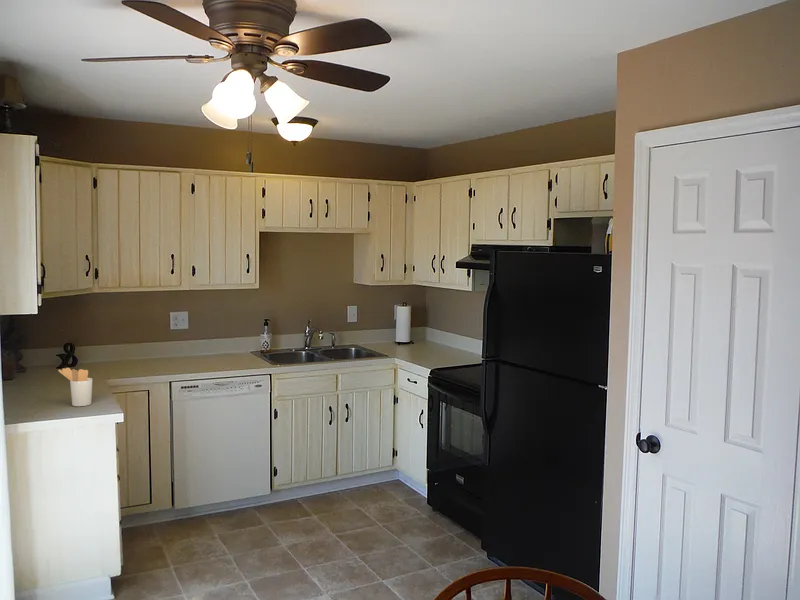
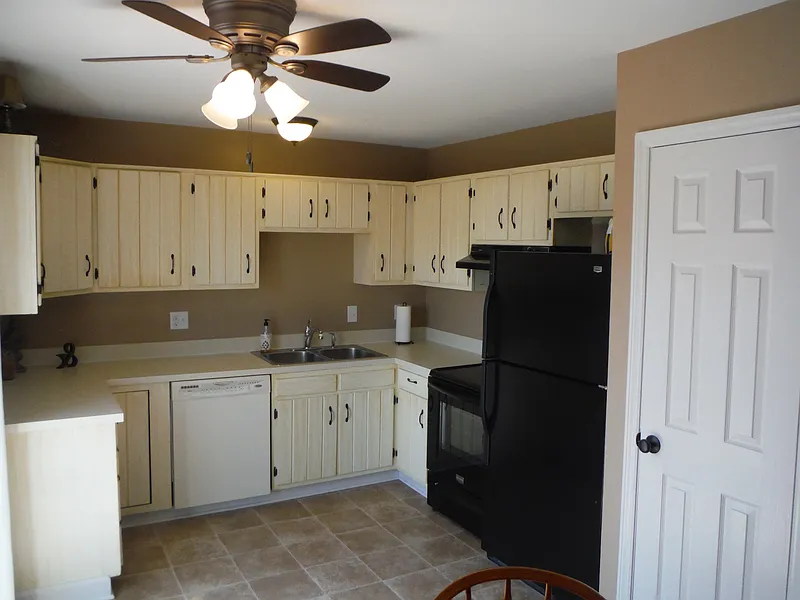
- utensil holder (76, 385)
